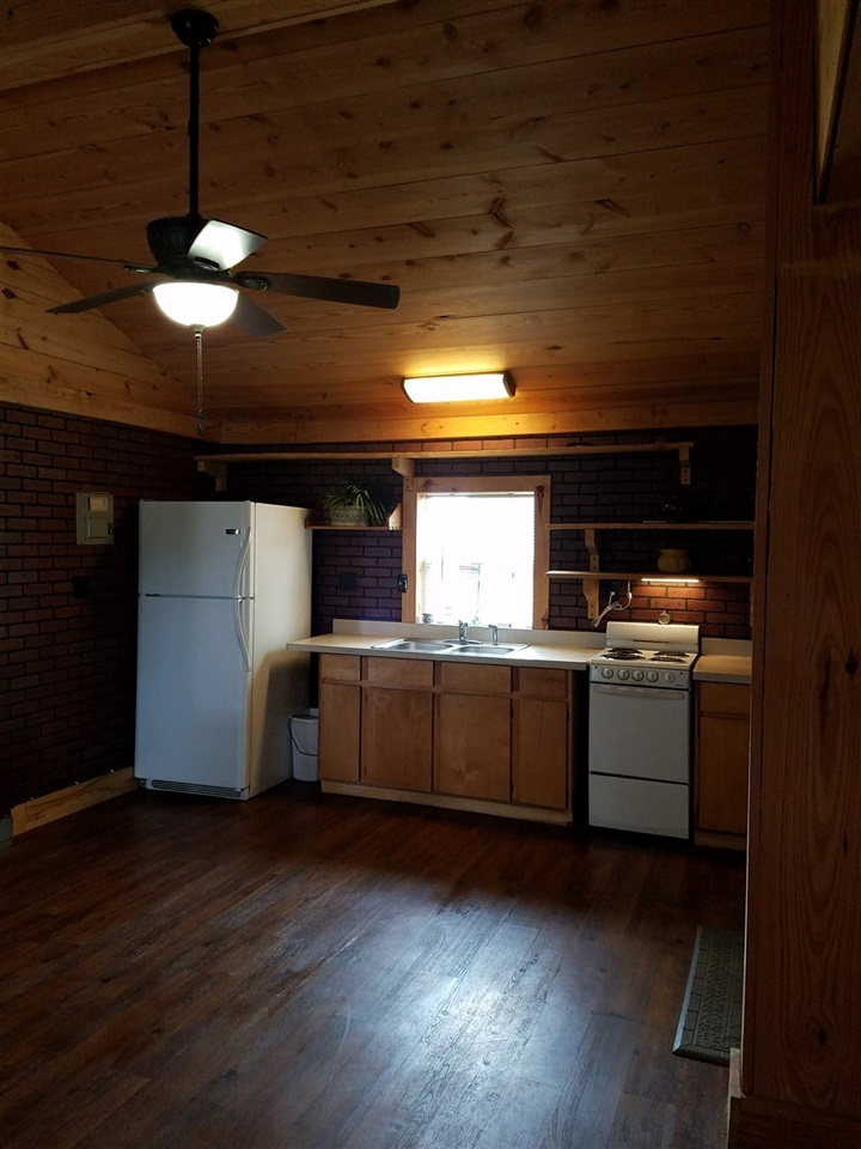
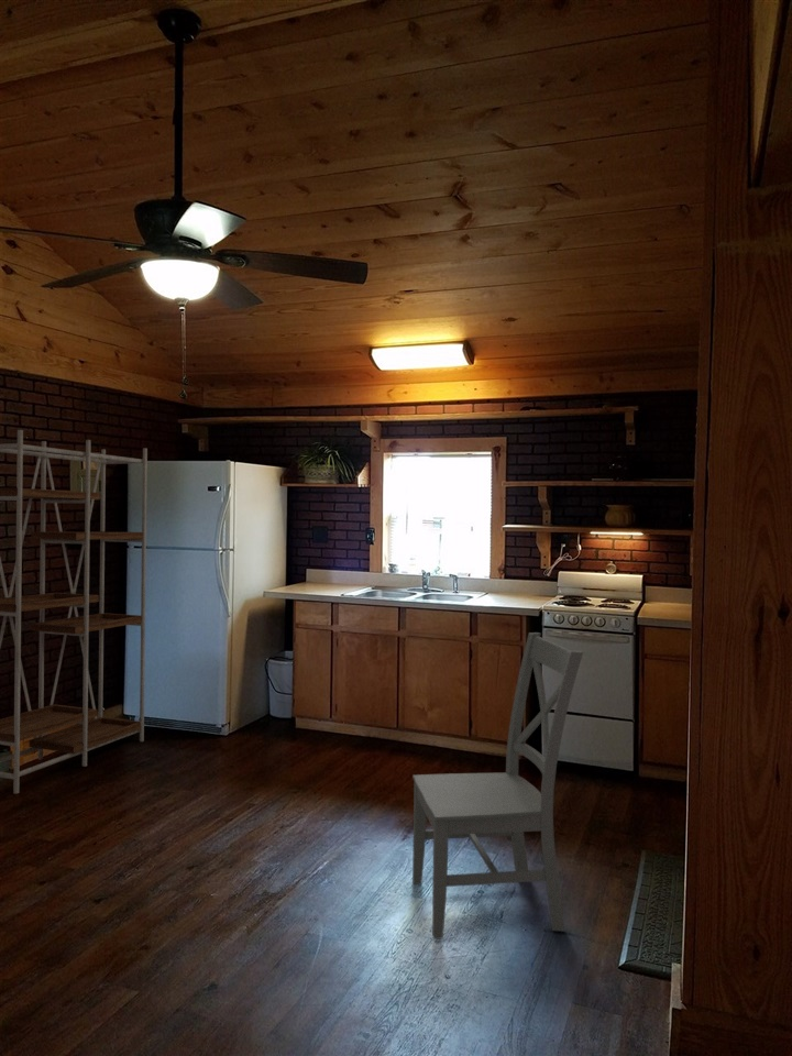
+ chair (493, 773)
+ shelving unit (64, 601)
